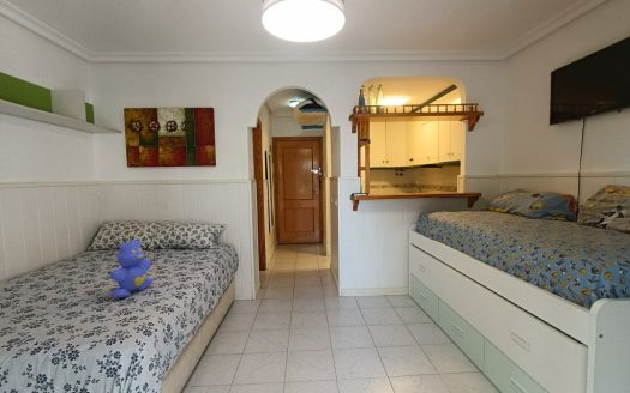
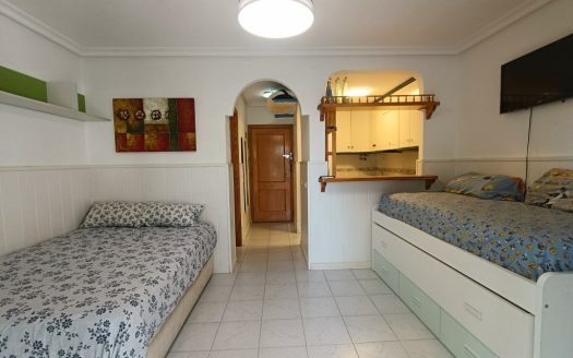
- bear (132, 267)
